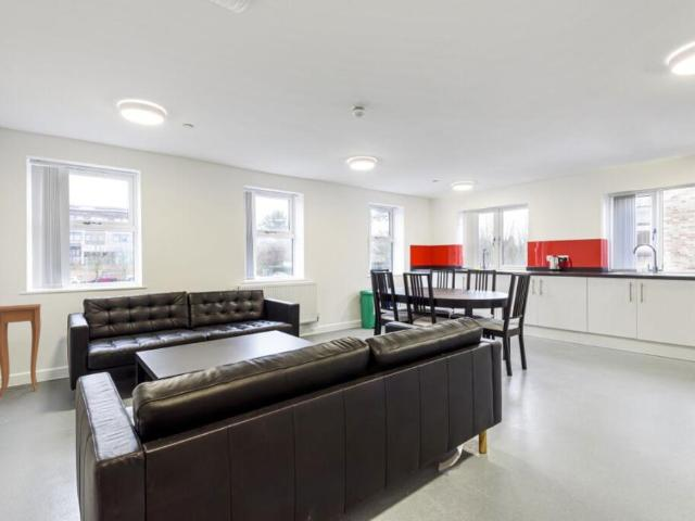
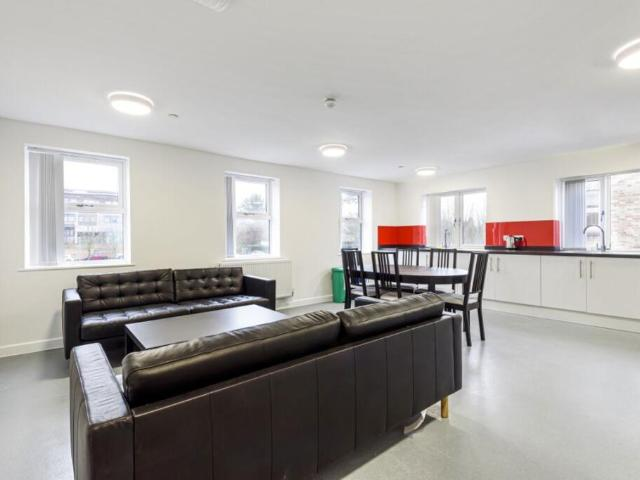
- side table (8, 347)
